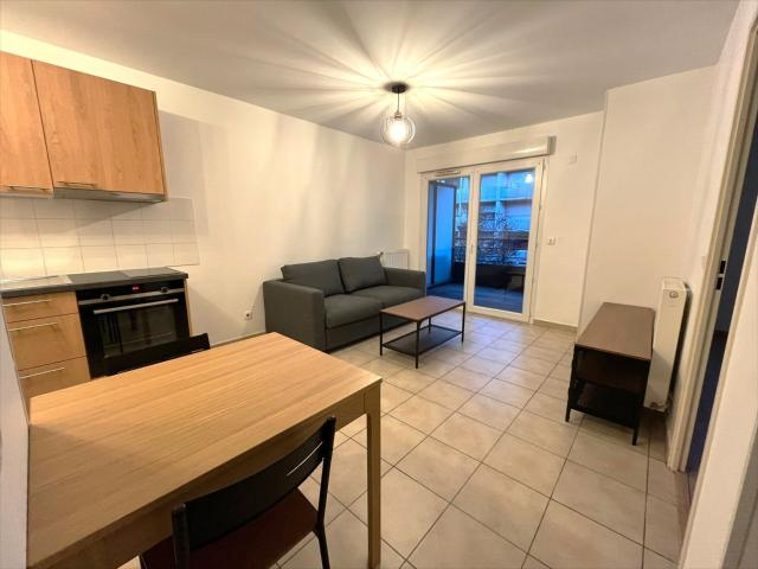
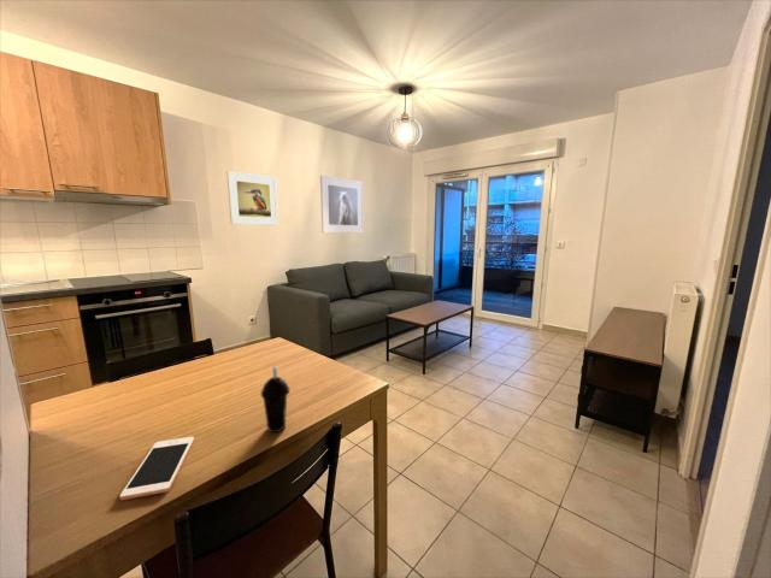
+ cup (275, 397)
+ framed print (254, 200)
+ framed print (343, 206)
+ cell phone (161, 464)
